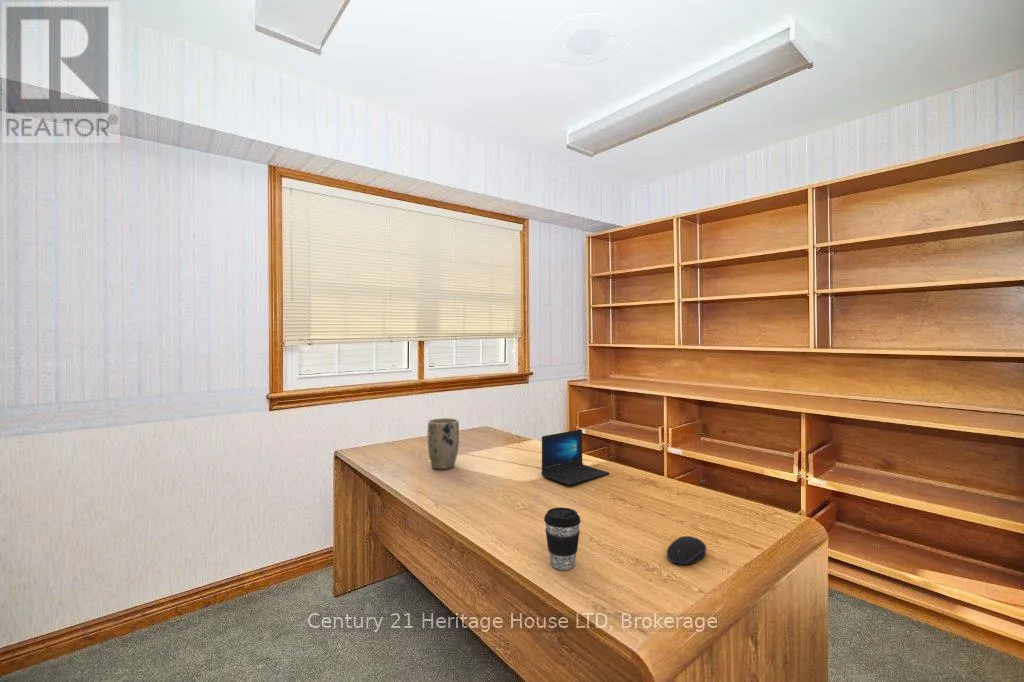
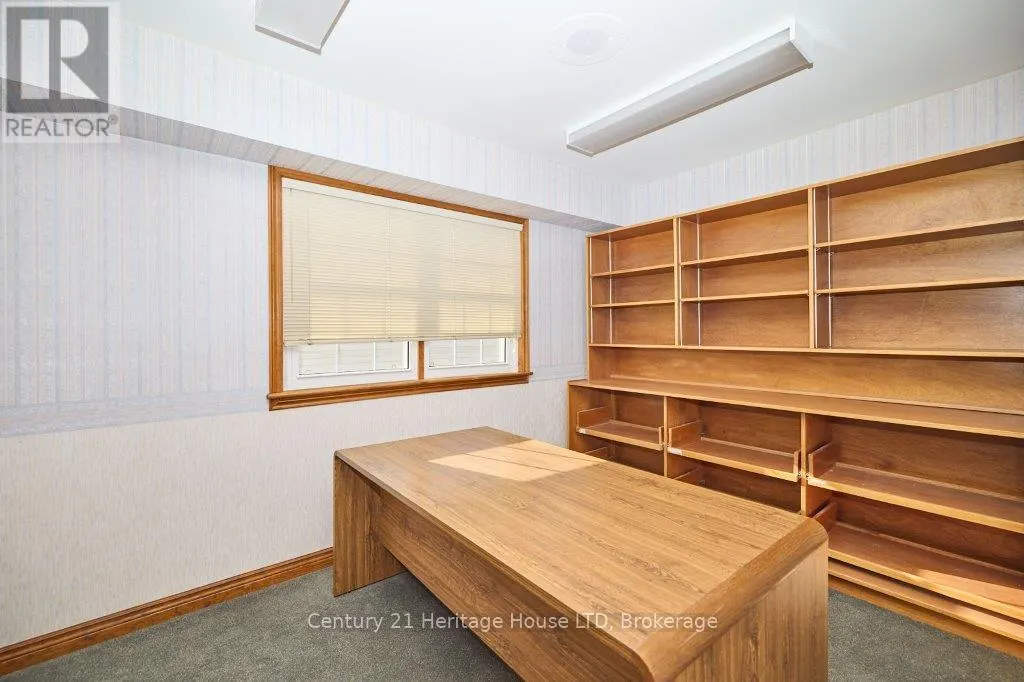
- laptop (575, 455)
- coffee cup (562, 538)
- computer mouse (686, 548)
- plant pot (443, 443)
